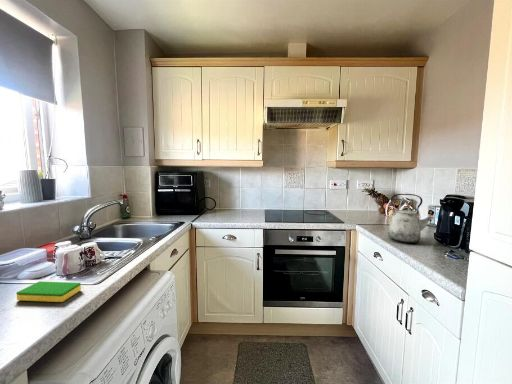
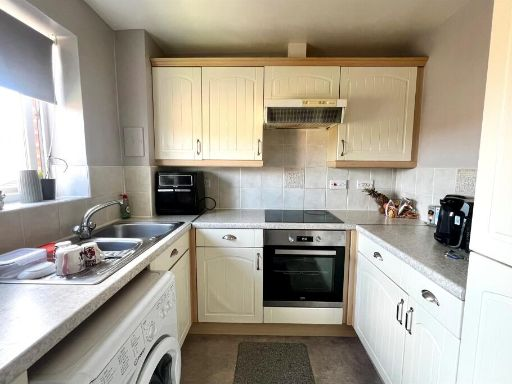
- dish sponge (50, 291)
- kettle (411, 217)
